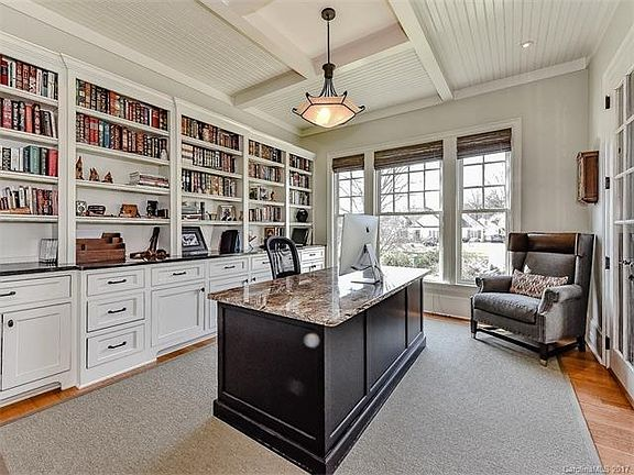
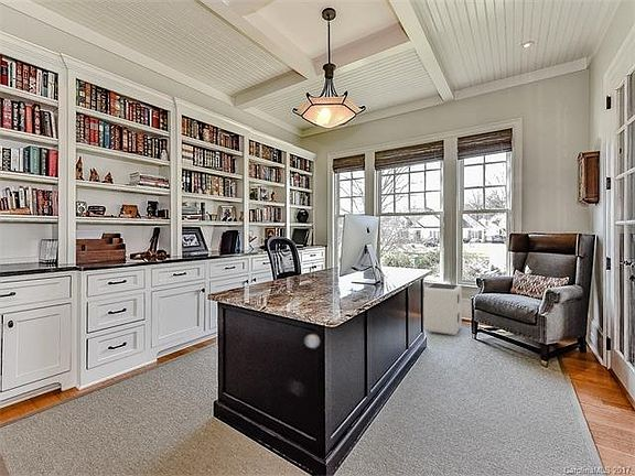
+ air purifier (442, 307)
